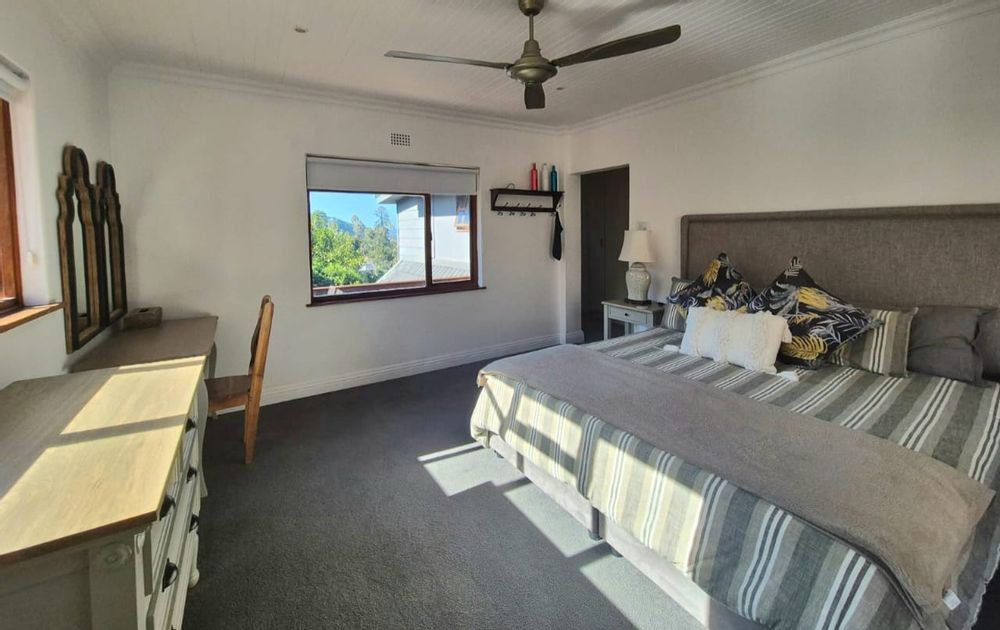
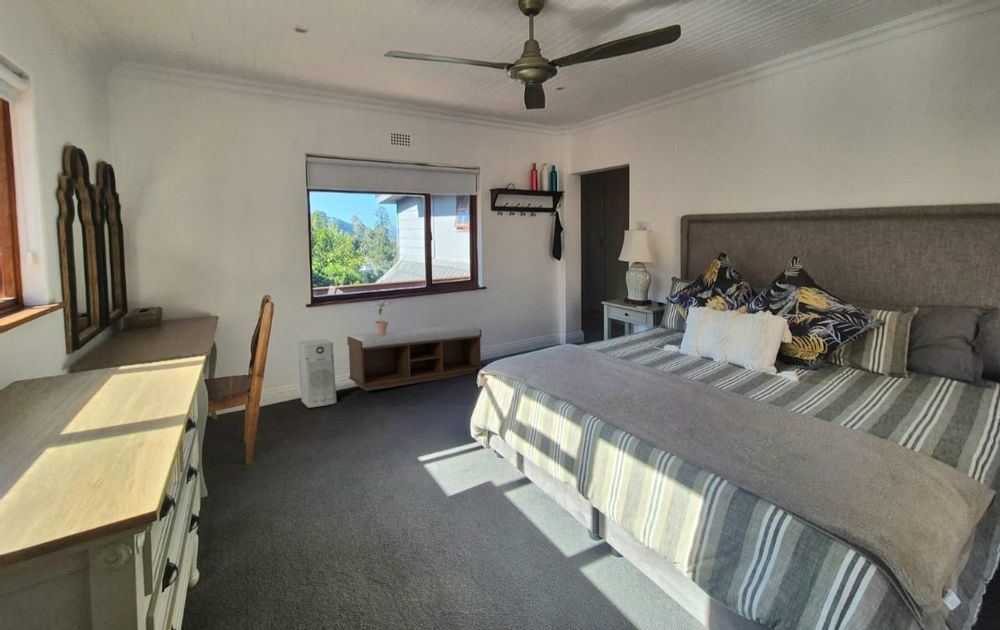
+ air purifier (317, 372)
+ bench (418, 354)
+ potted plant (380, 317)
